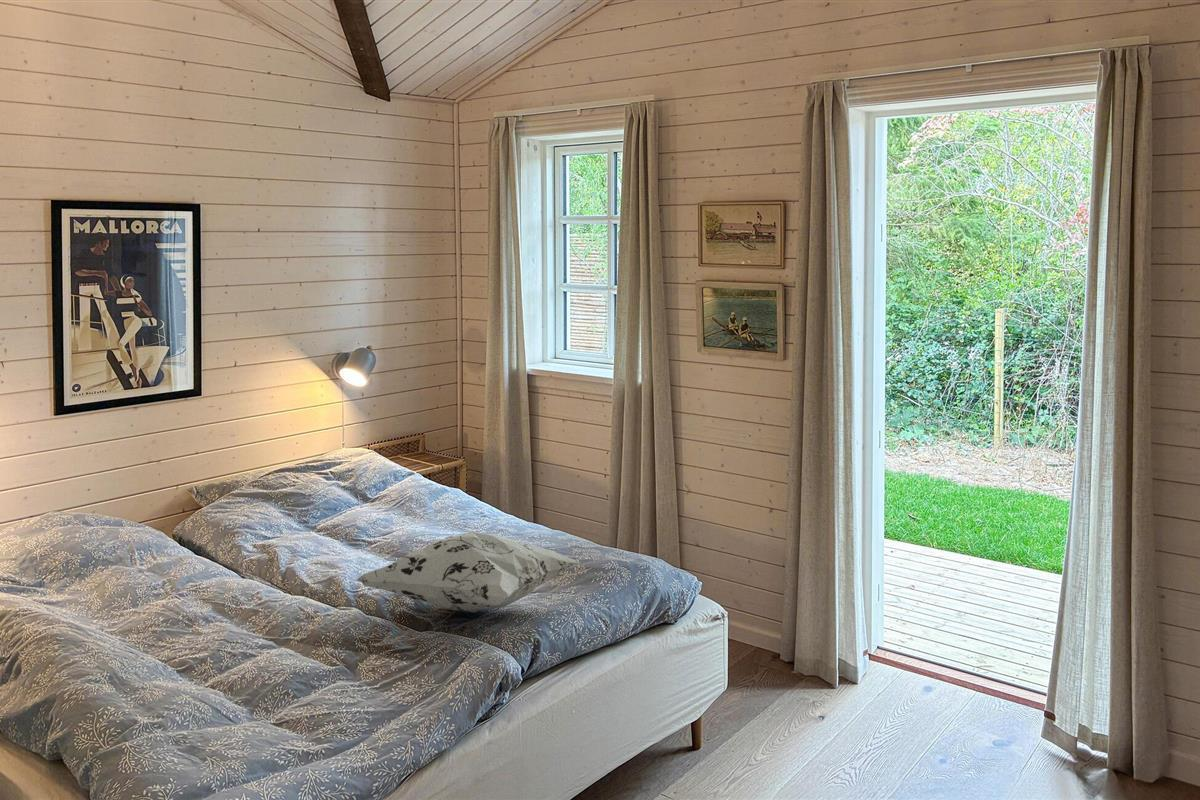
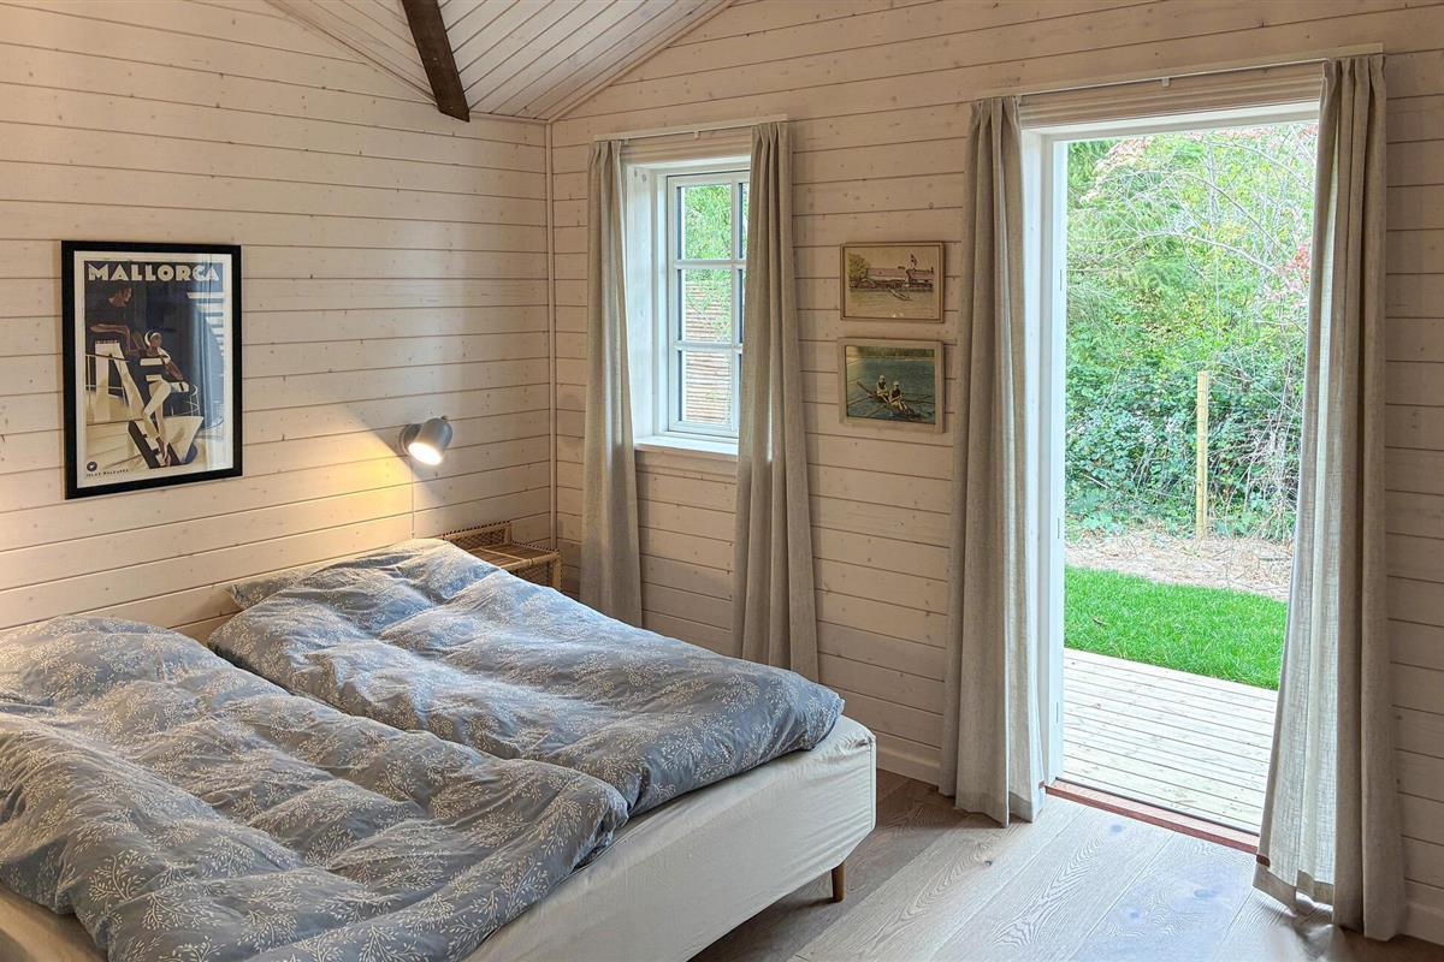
- decorative pillow (472, 571)
